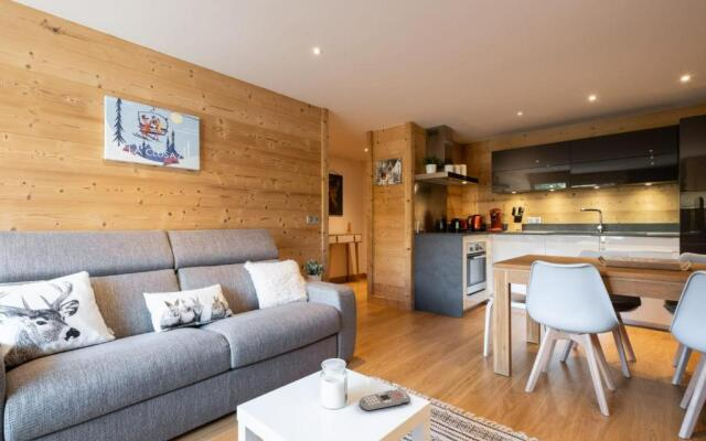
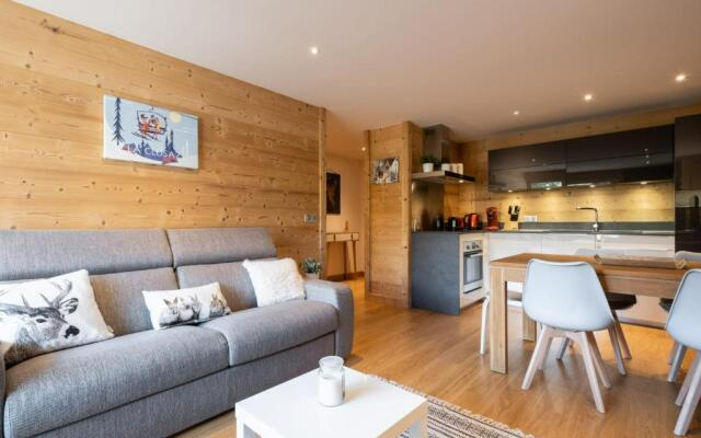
- remote control (384, 399)
